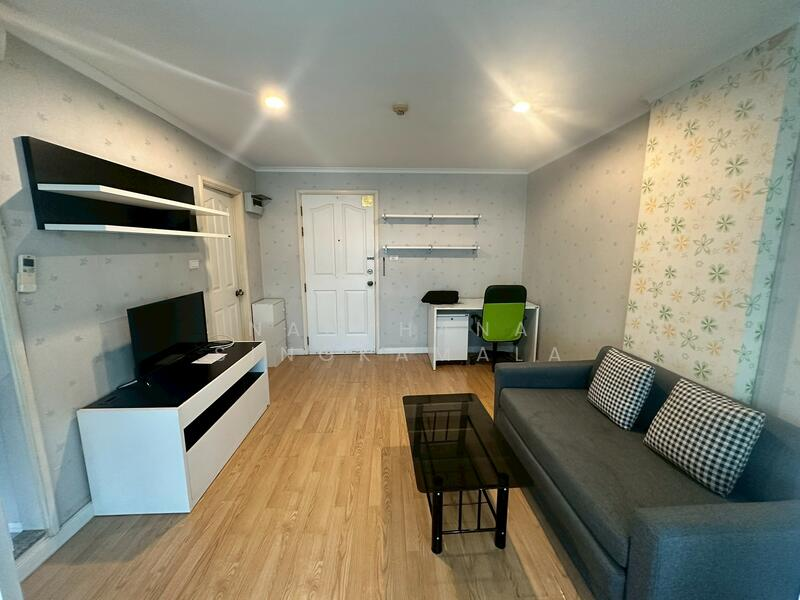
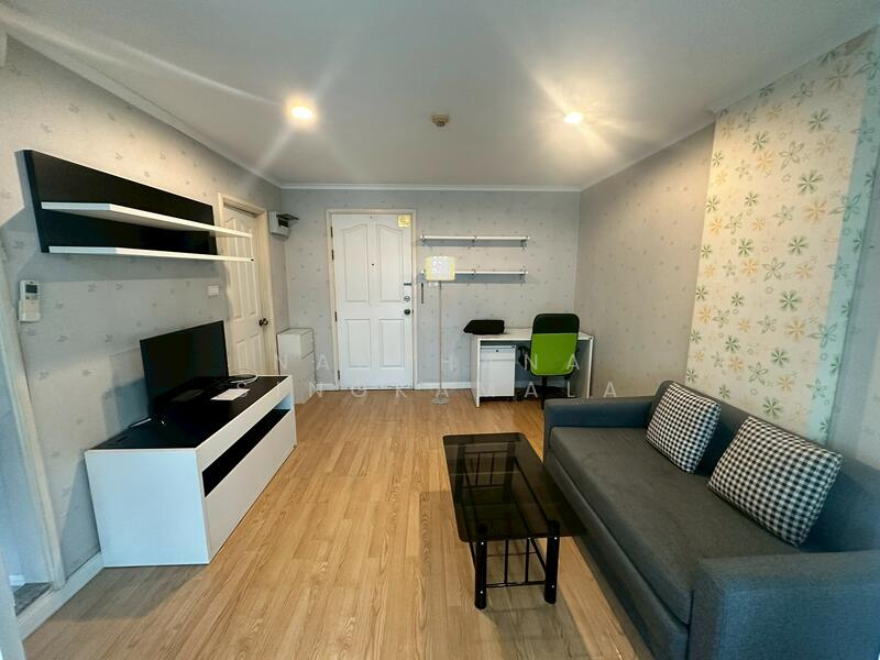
+ floor lamp (440, 331)
